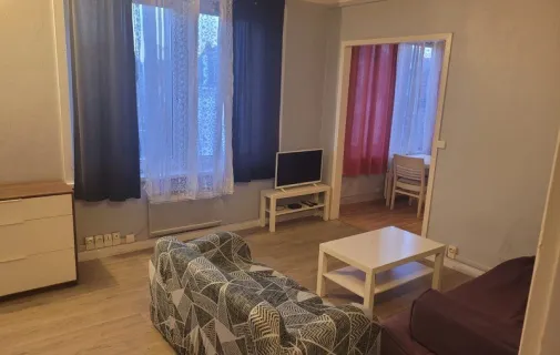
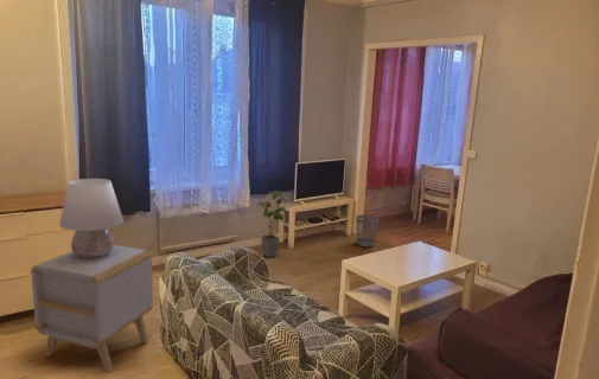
+ house plant (274, 223)
+ side table (96, 303)
+ wastebasket (365, 230)
+ table lamp (91, 218)
